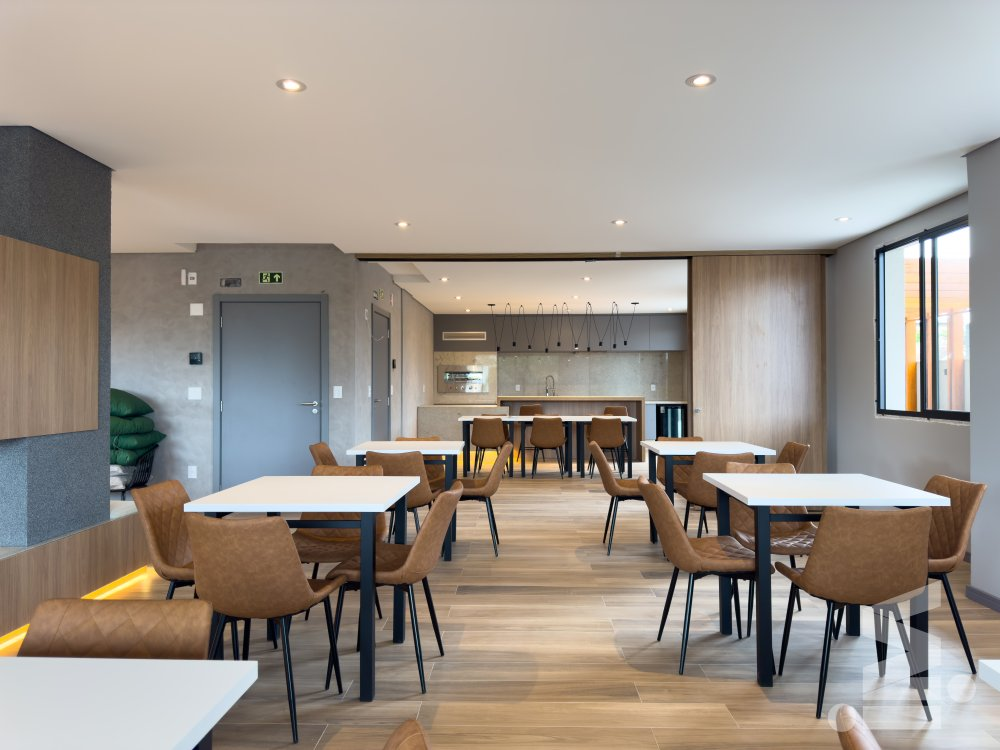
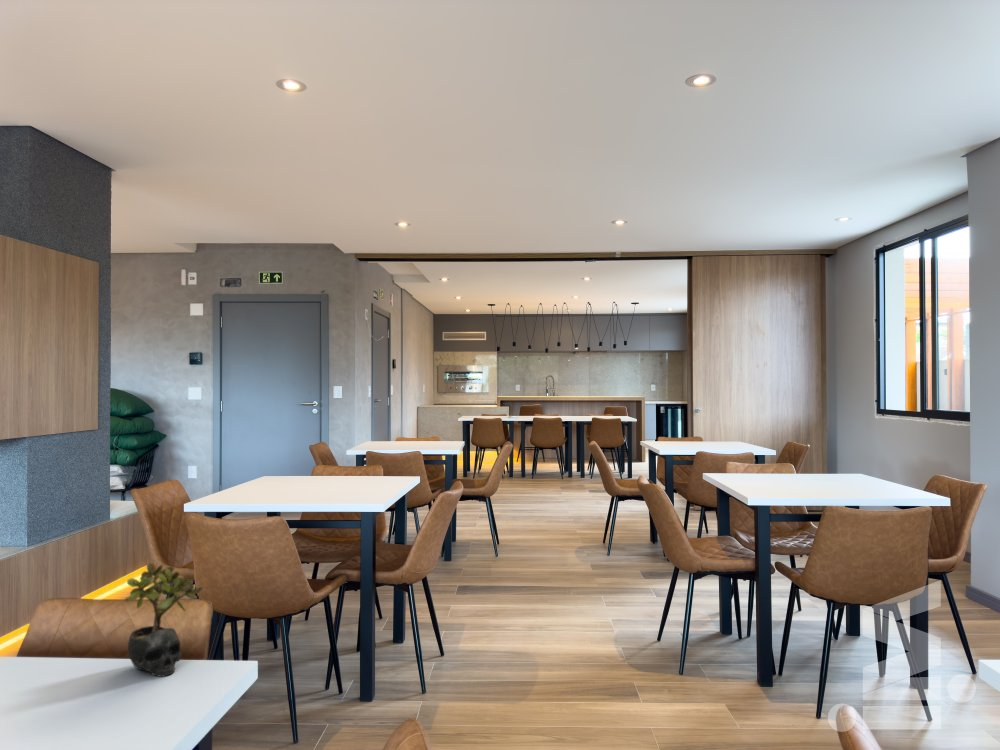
+ succulent plant (157, 617)
